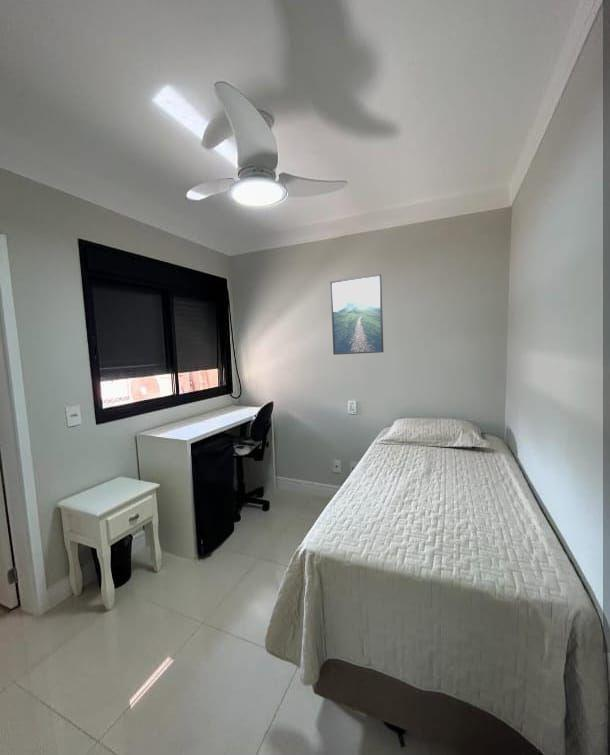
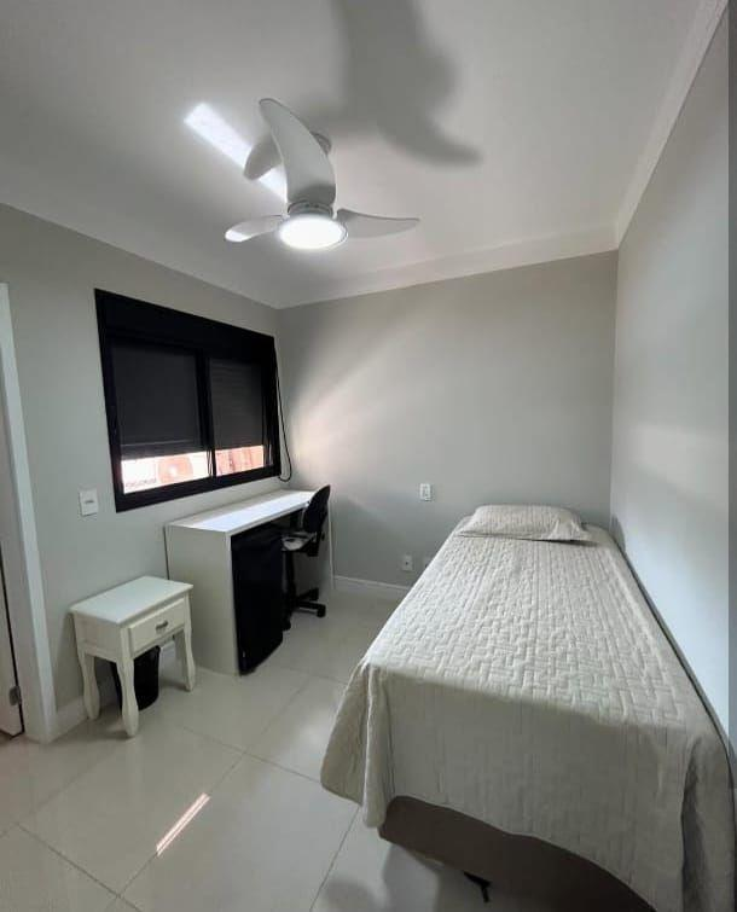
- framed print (356, 316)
